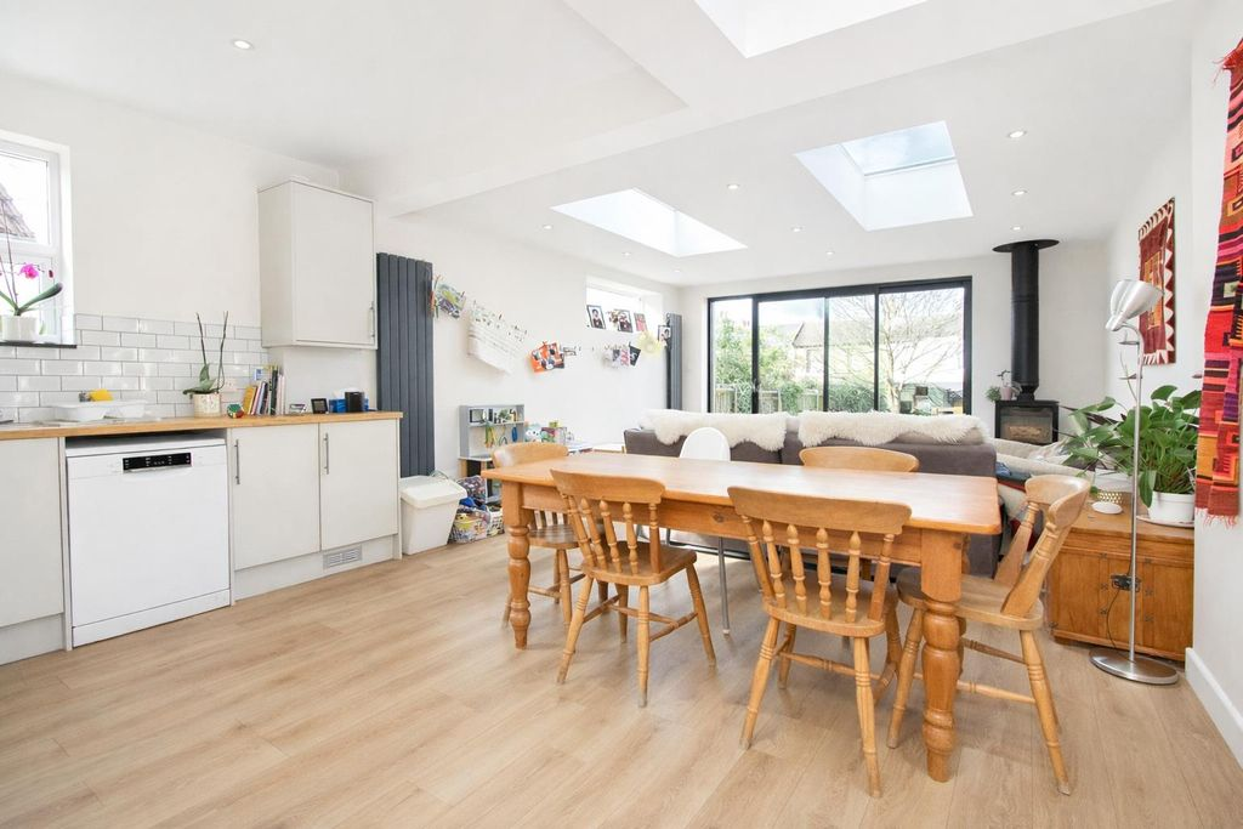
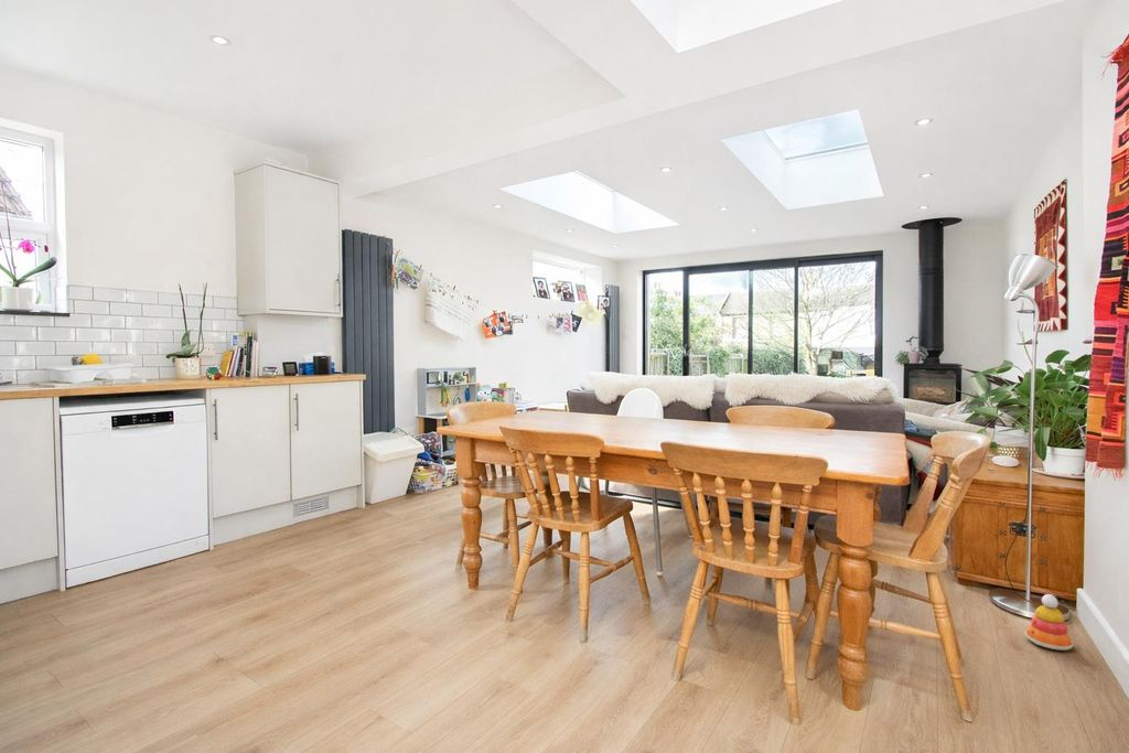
+ stacking toy (1049, 618)
